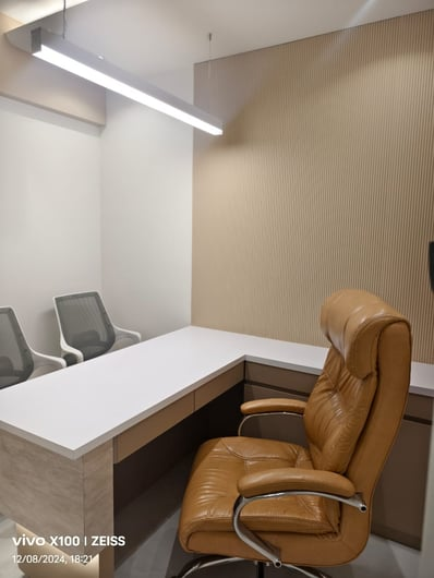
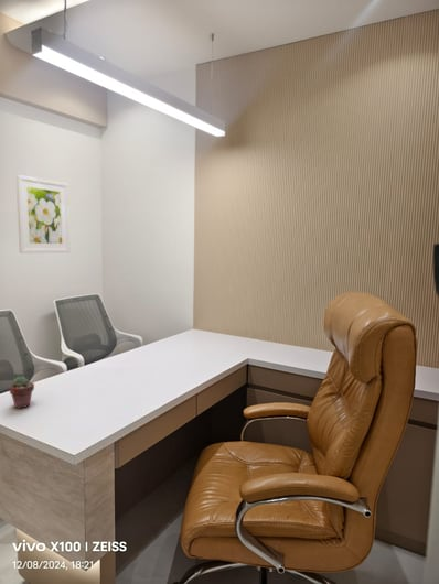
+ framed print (44, 216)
+ potted succulent (21, 390)
